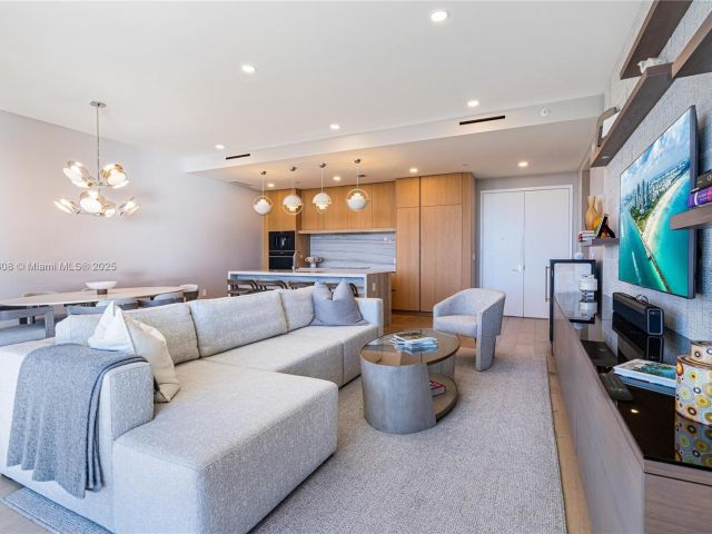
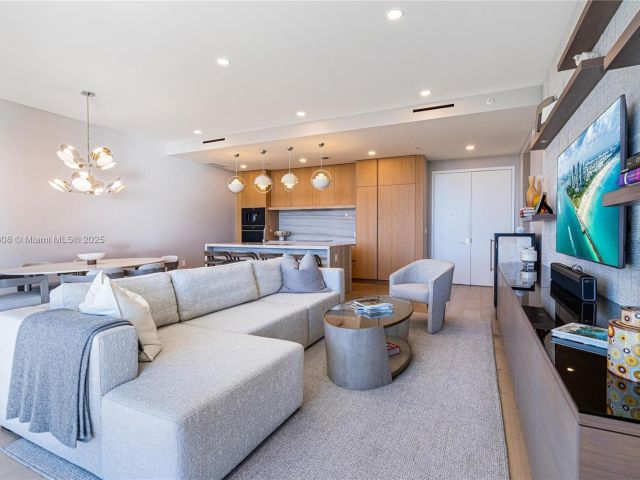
- remote control (614, 385)
